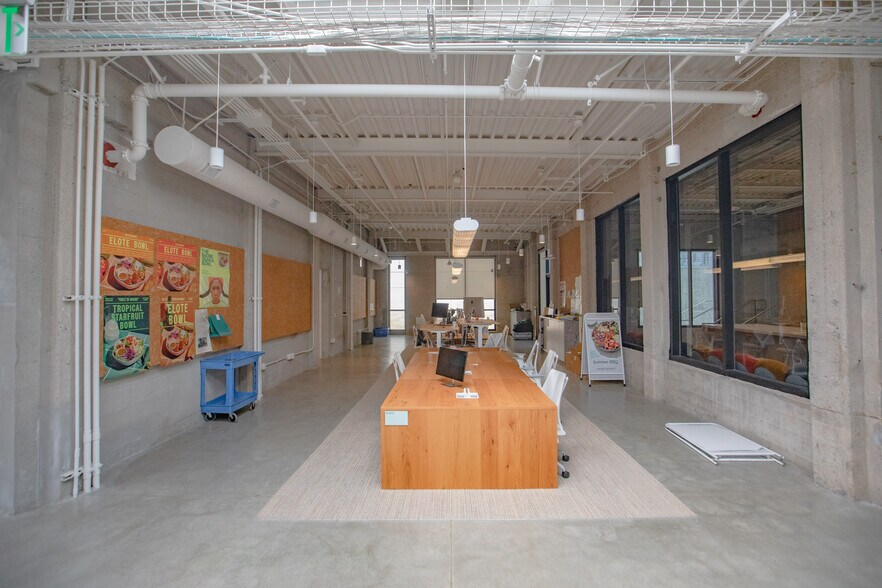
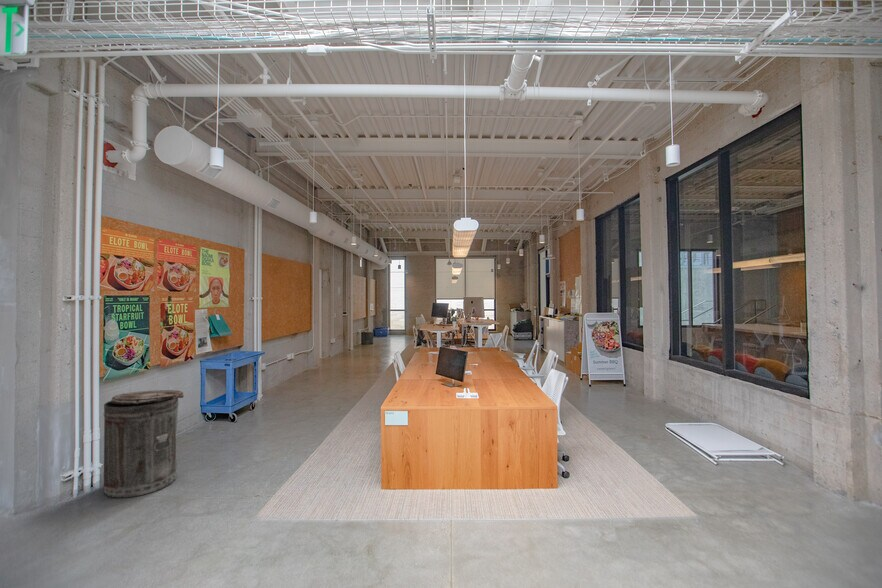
+ trash can lid (145, 437)
